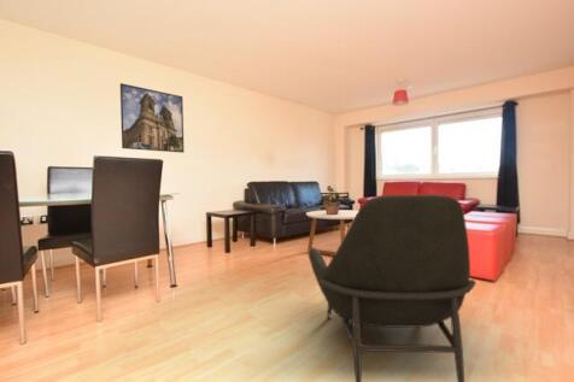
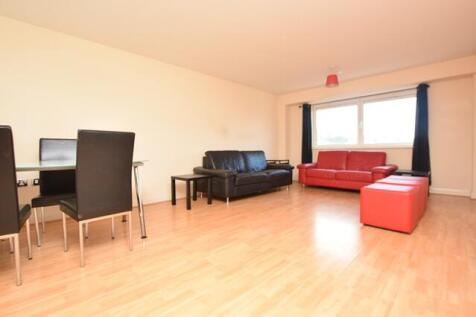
- armchair (386, 268)
- coffee table (341, 234)
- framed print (154, 121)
- potted plant (330, 198)
